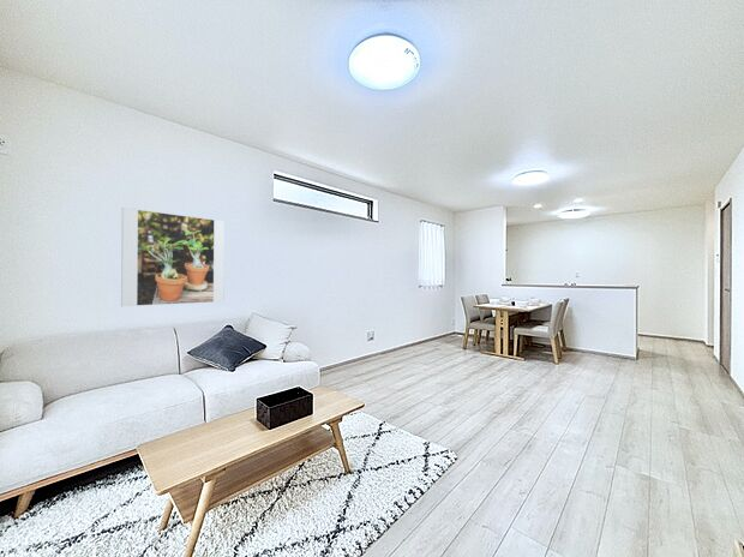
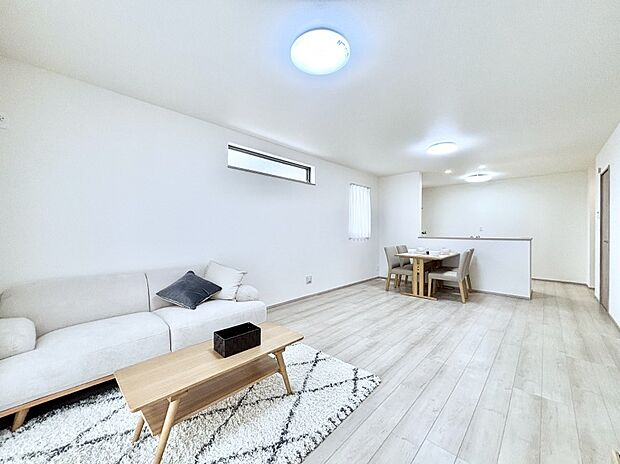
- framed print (178, 259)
